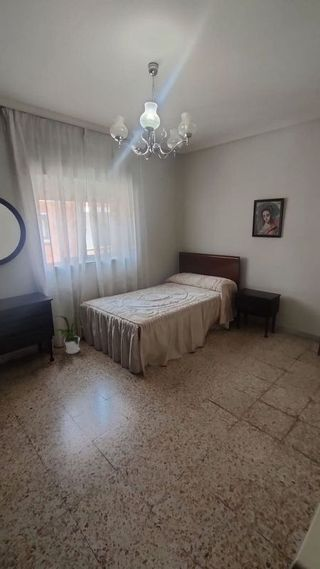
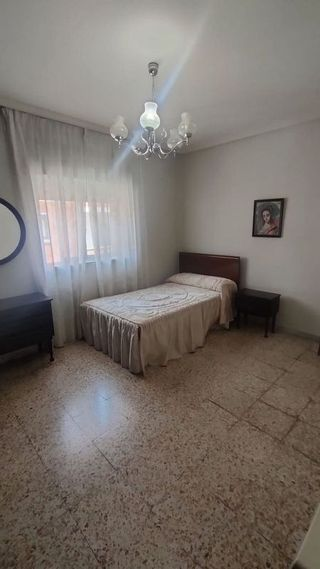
- house plant (70, 332)
